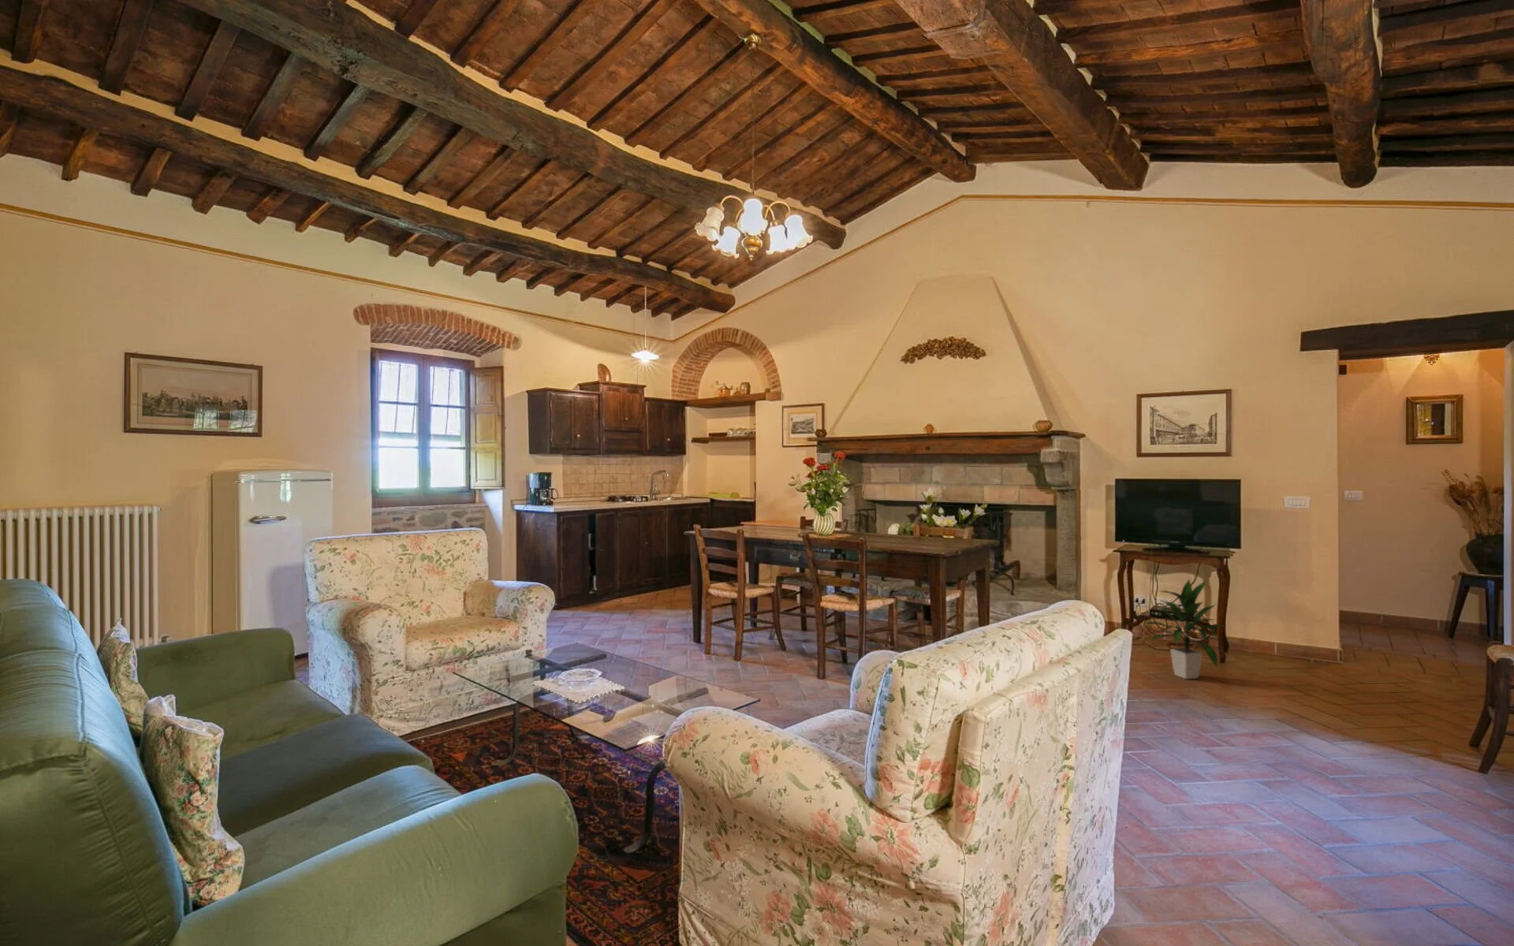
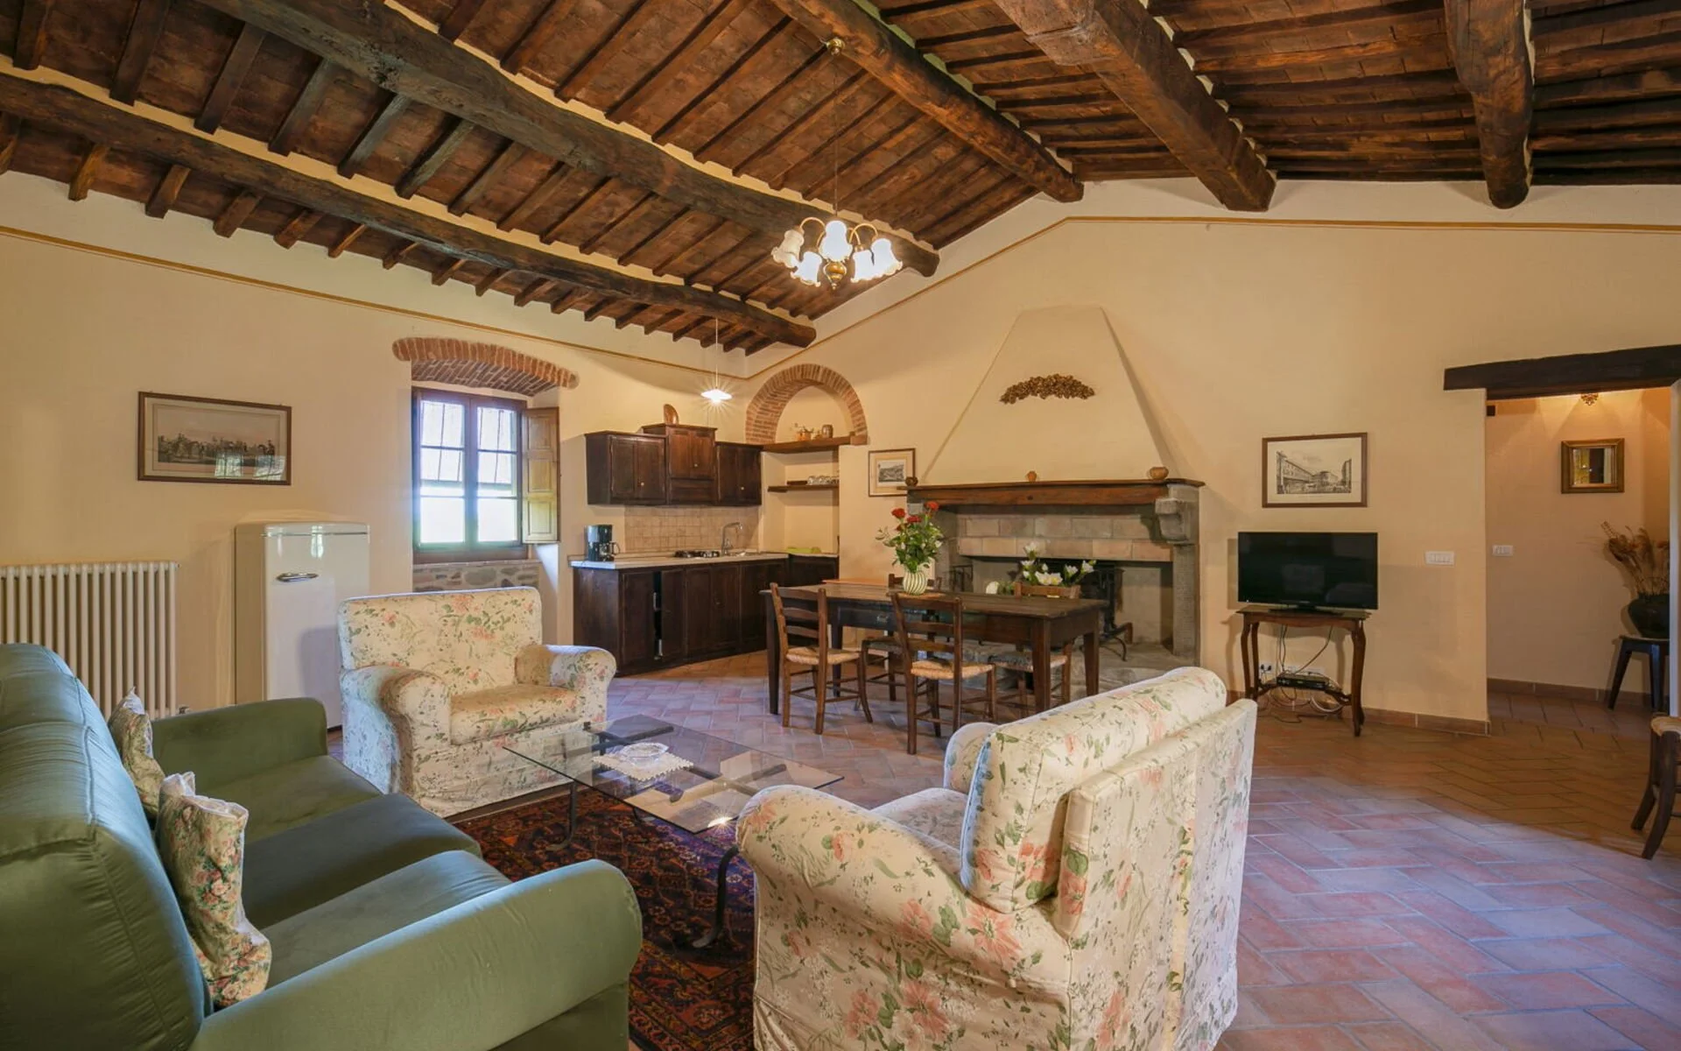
- indoor plant (1187, 628)
